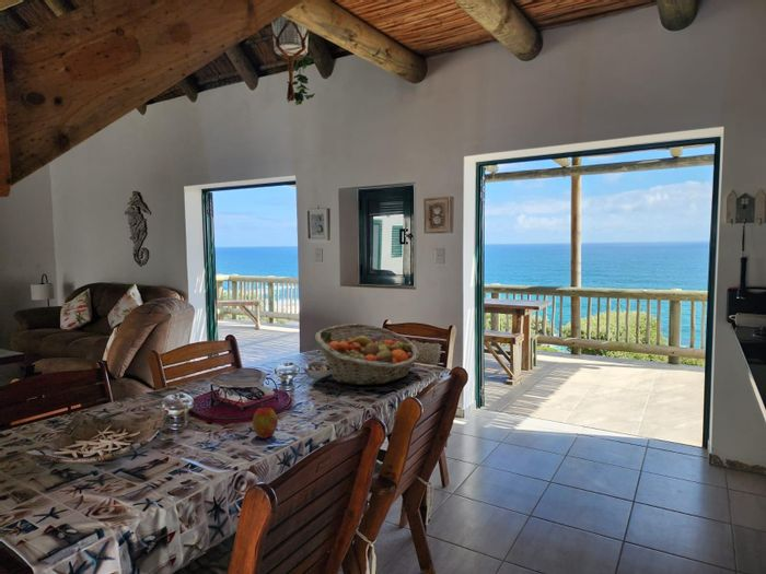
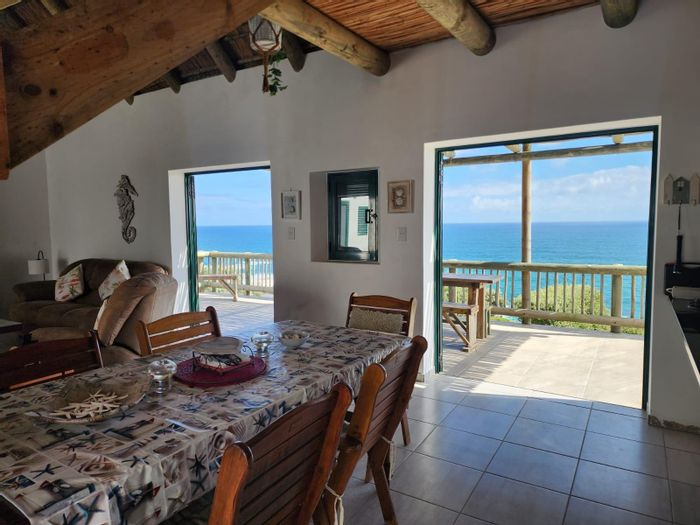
- apple (265, 420)
- fruit basket (368, 352)
